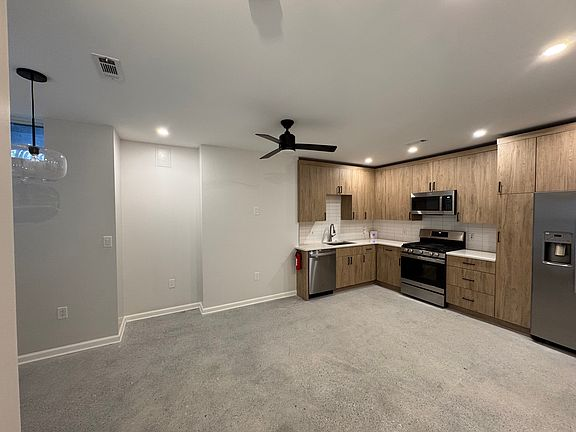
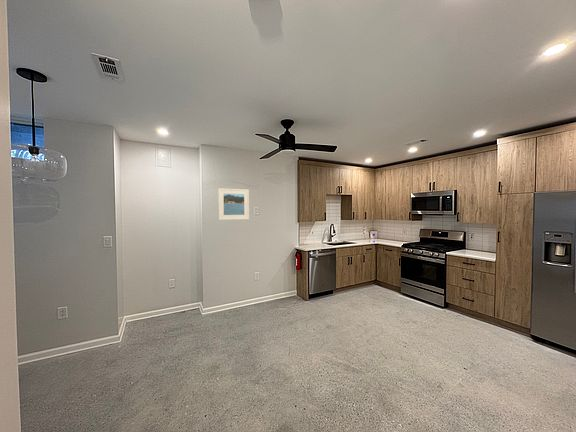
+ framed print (234, 204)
